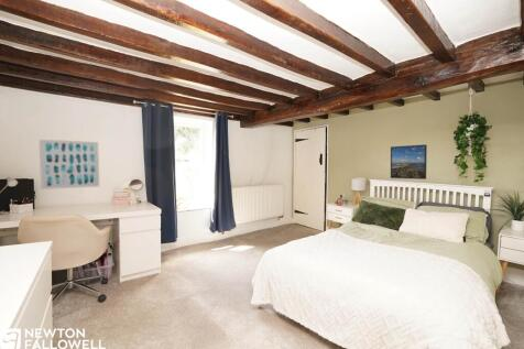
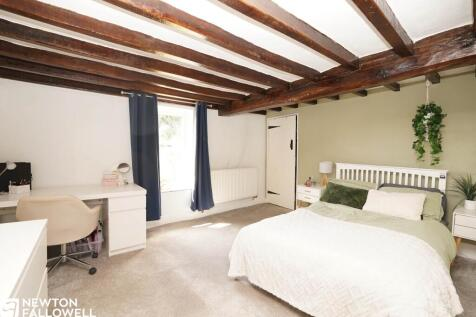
- wall art (70, 164)
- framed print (407, 162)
